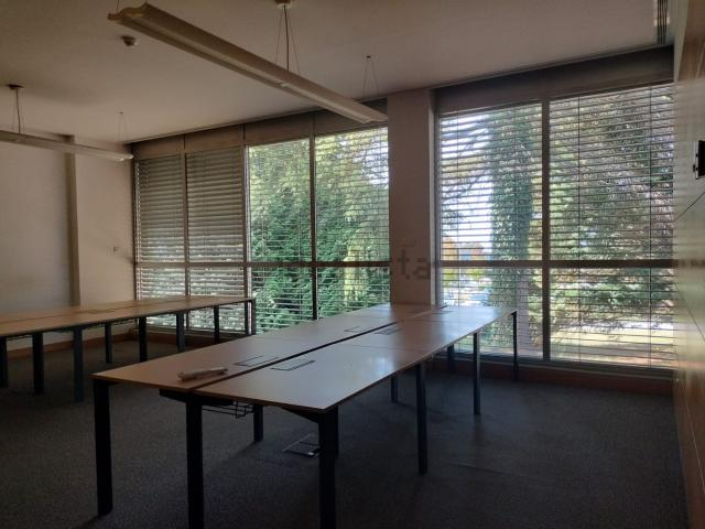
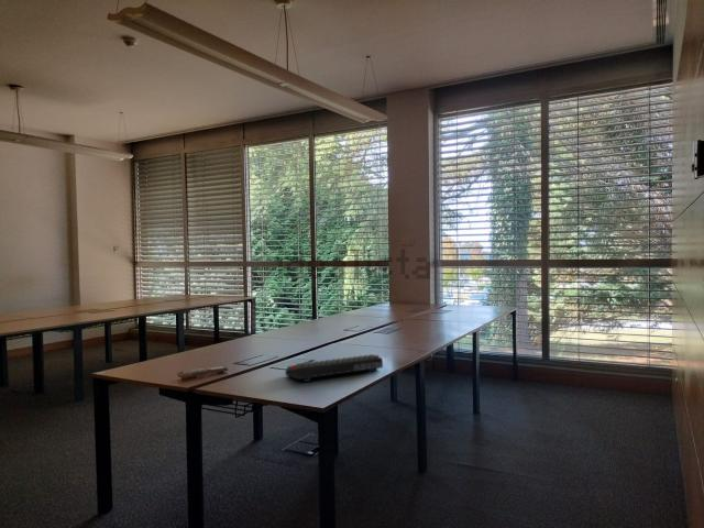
+ keyboard (334, 364)
